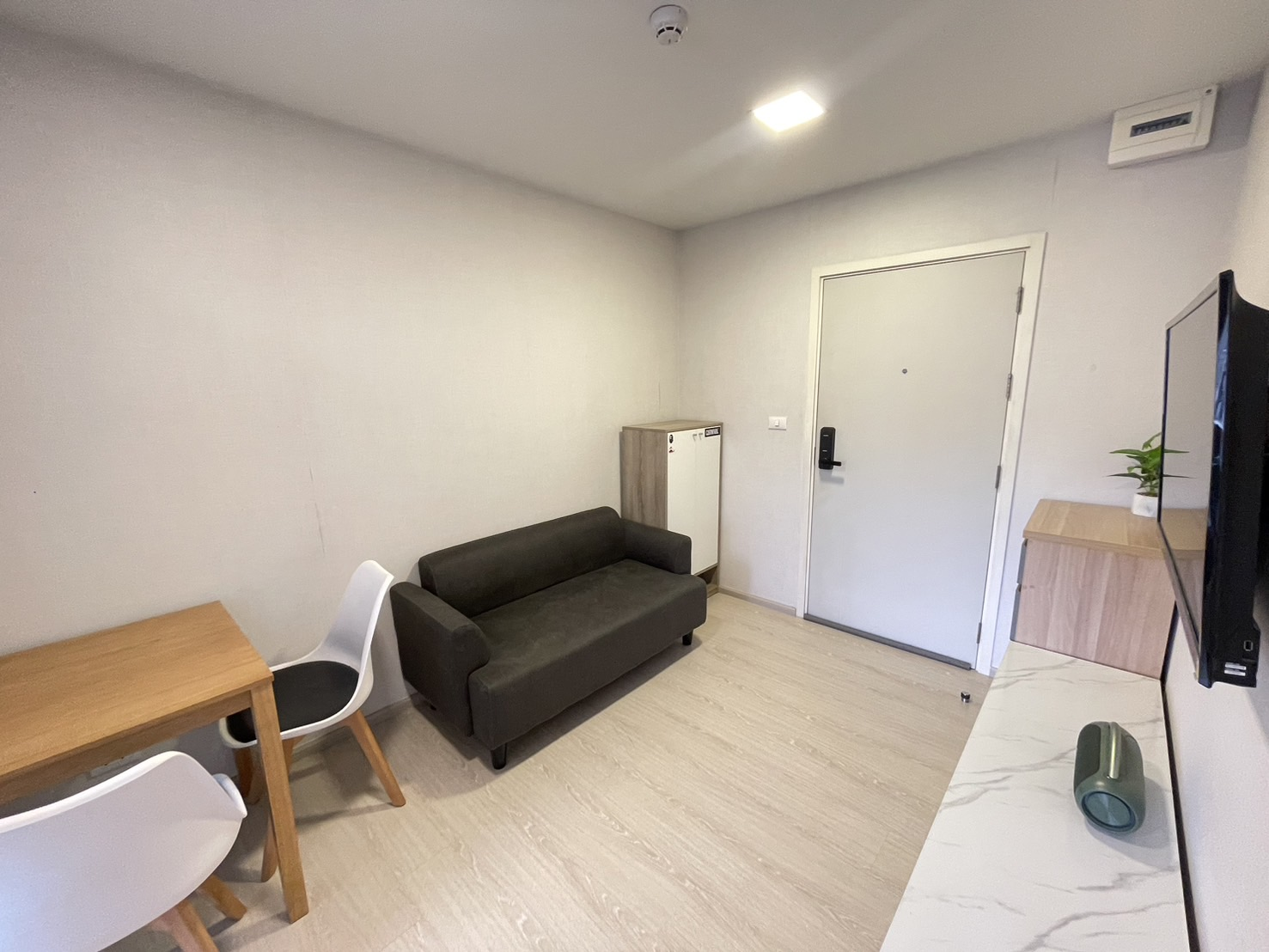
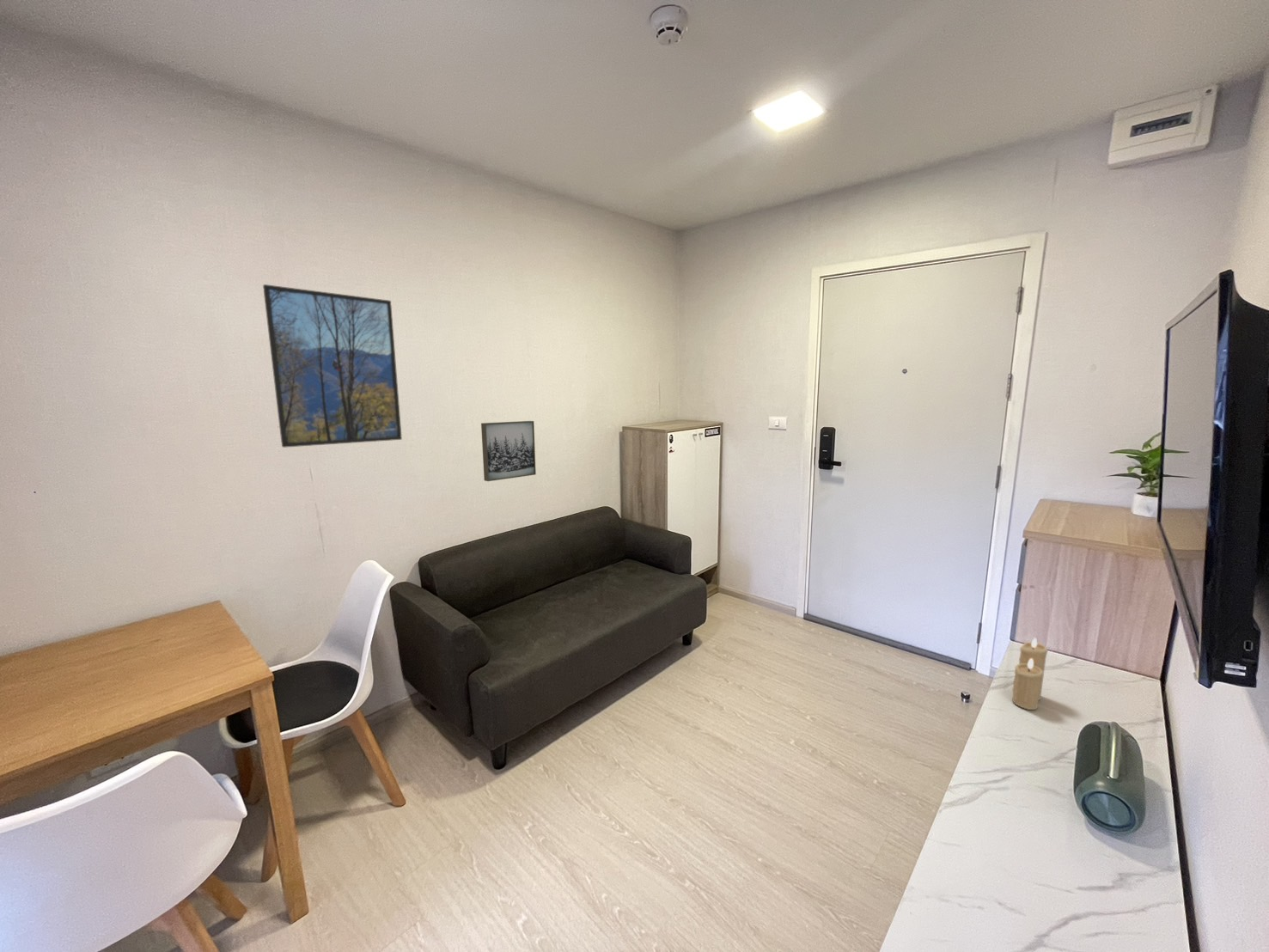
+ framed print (339, 369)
+ wall art (509, 449)
+ candle (1029, 670)
